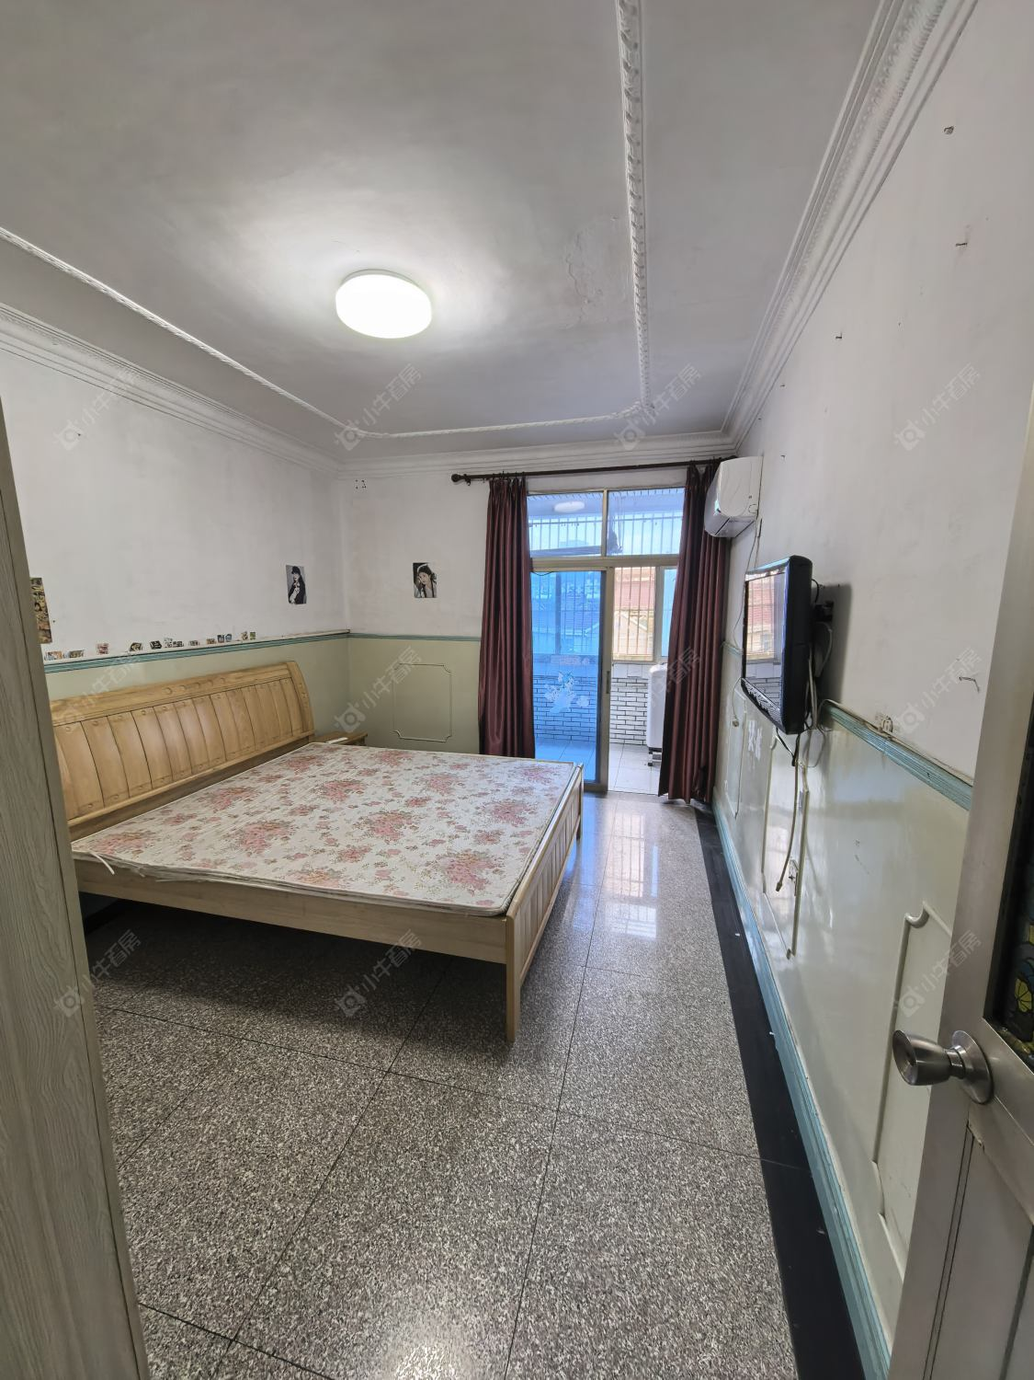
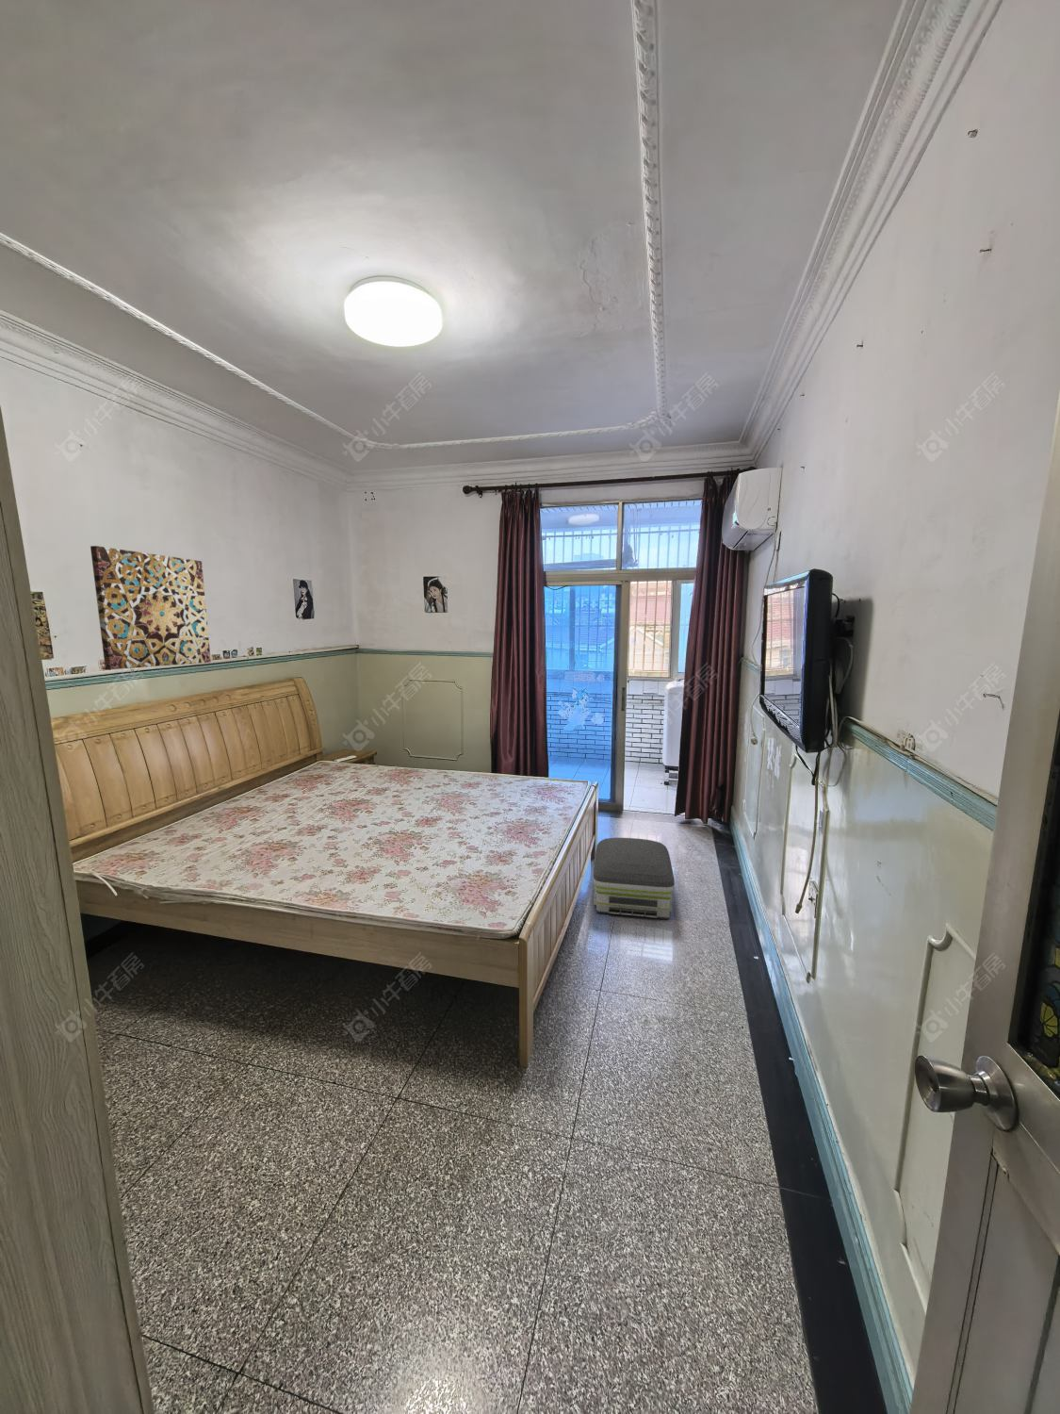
+ air purifier (632, 870)
+ wall art (156, 610)
